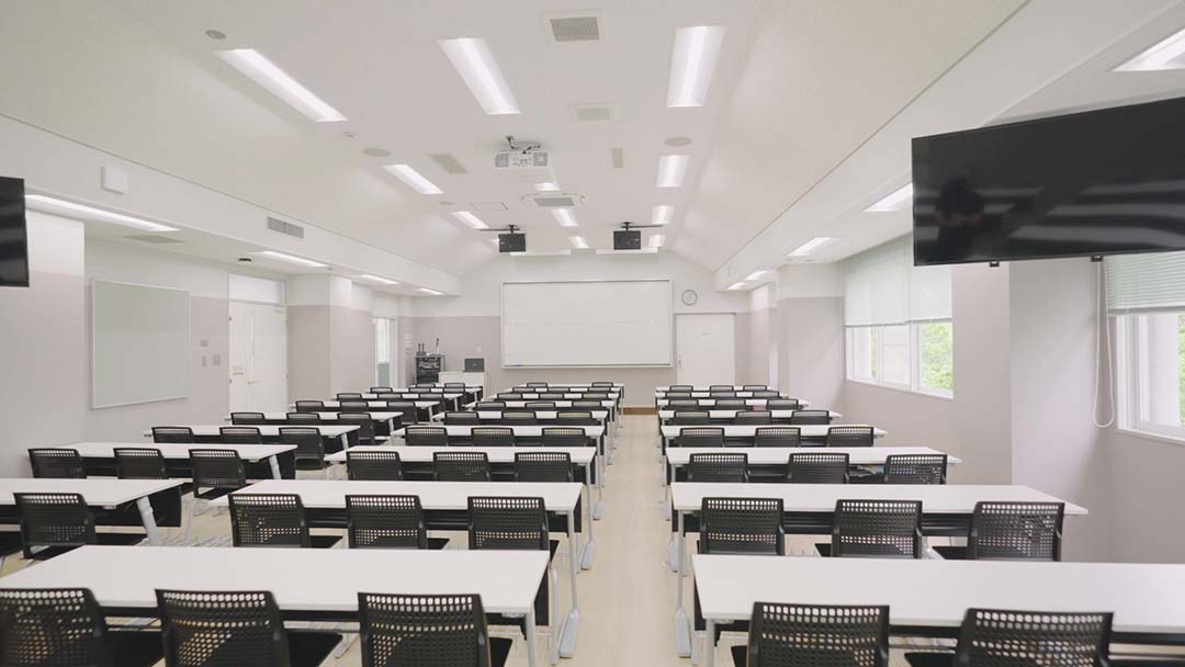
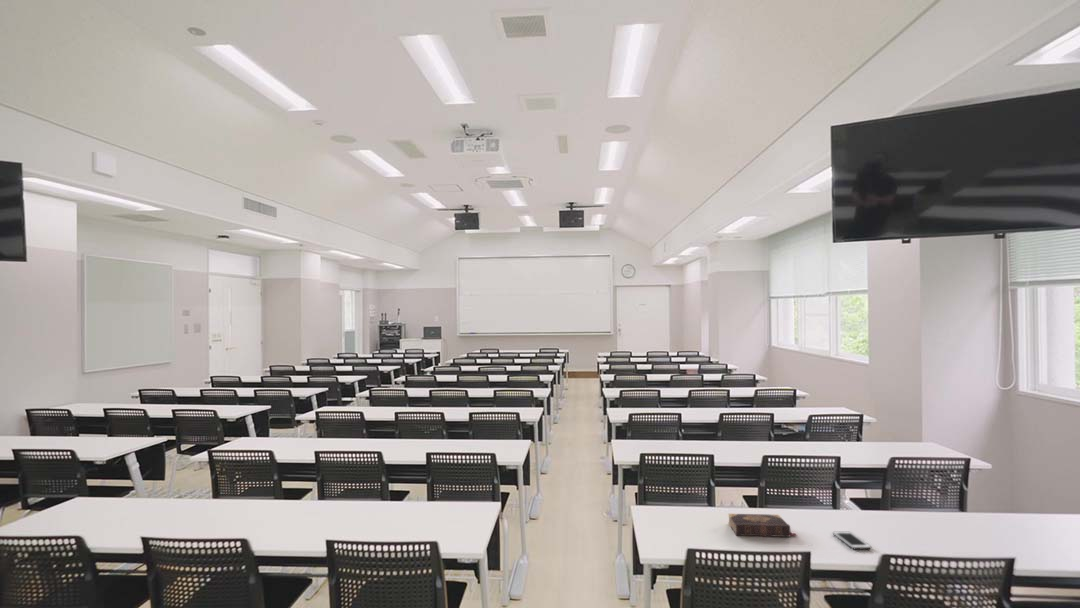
+ book (762, 525)
+ cell phone (851, 540)
